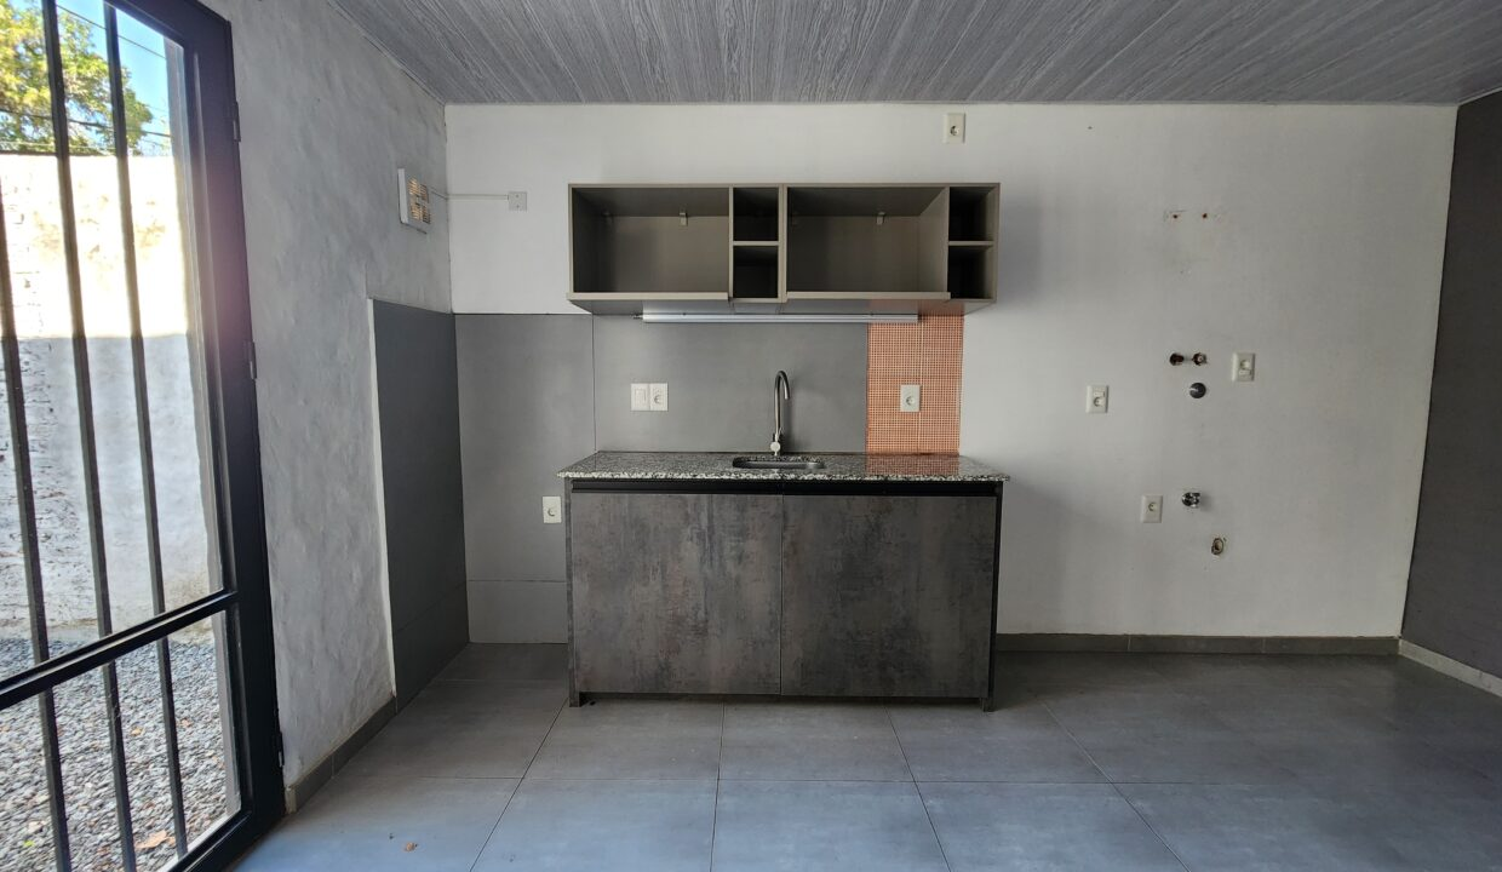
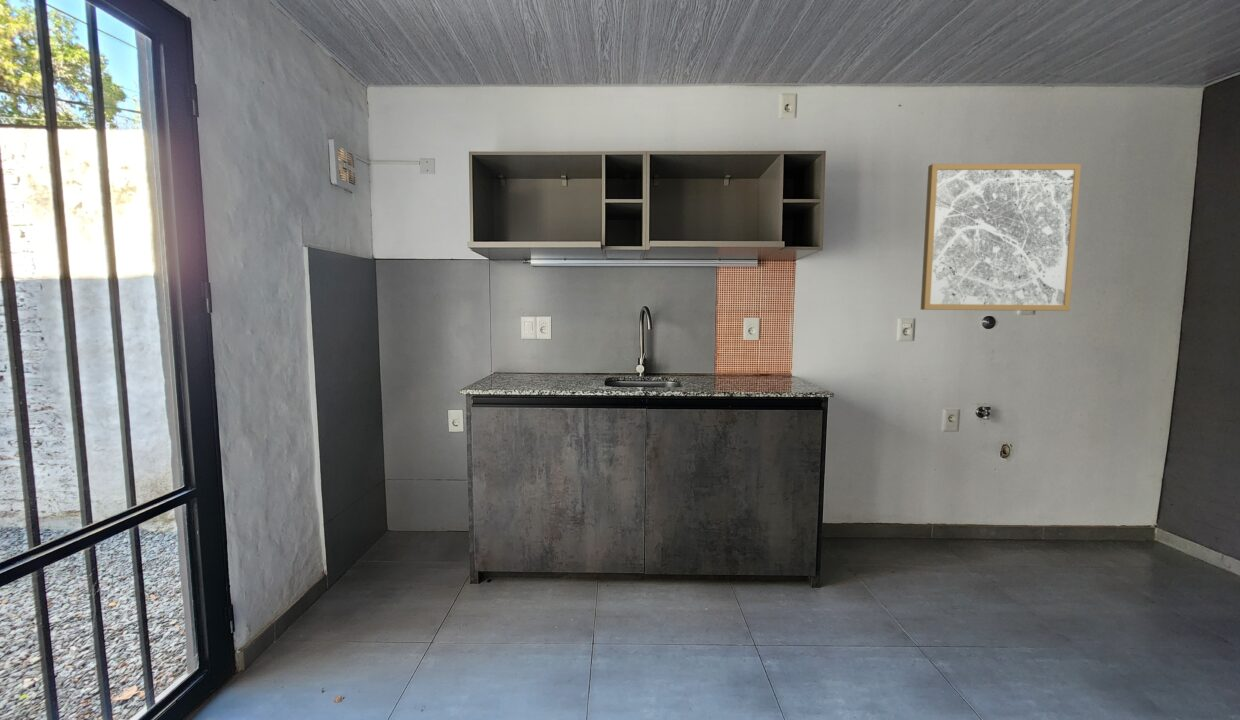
+ wall art (999, 238)
